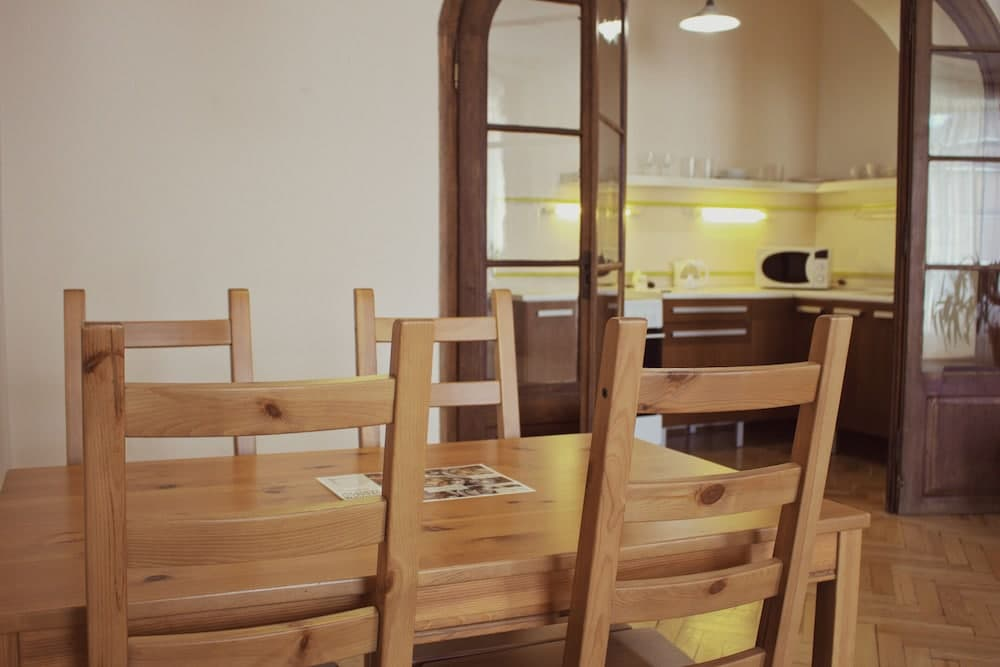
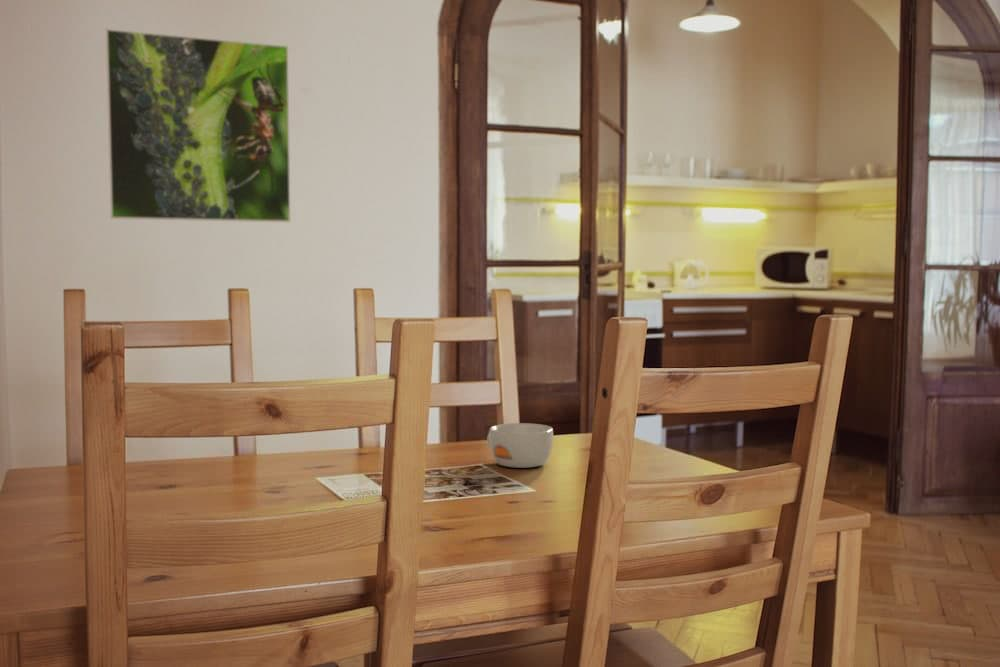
+ bowl (516, 445)
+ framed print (201, 130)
